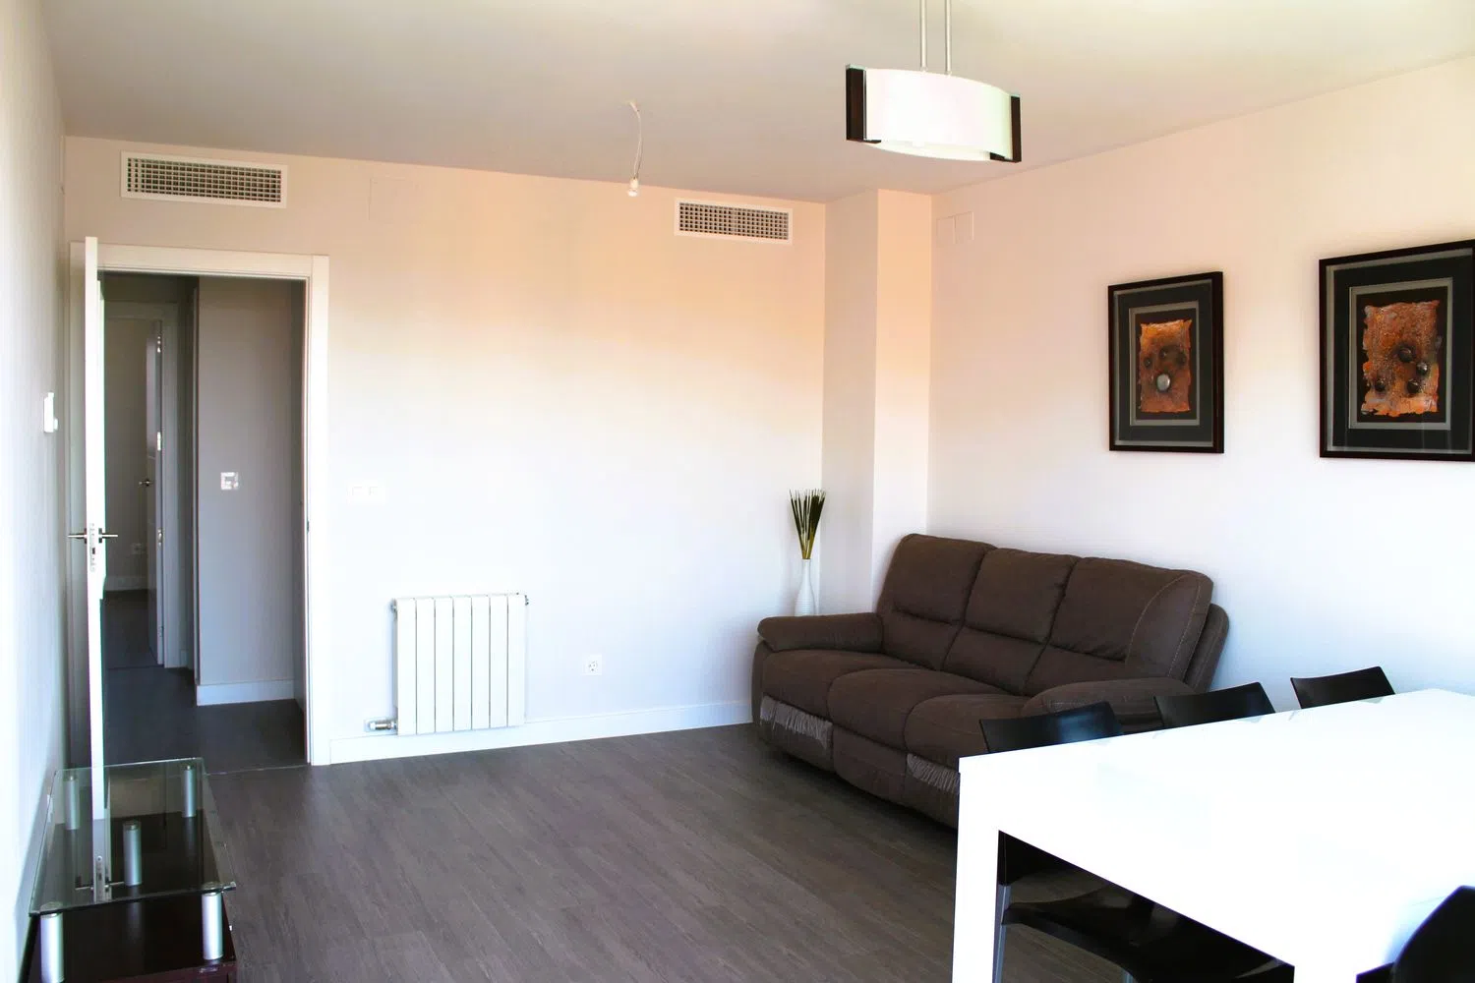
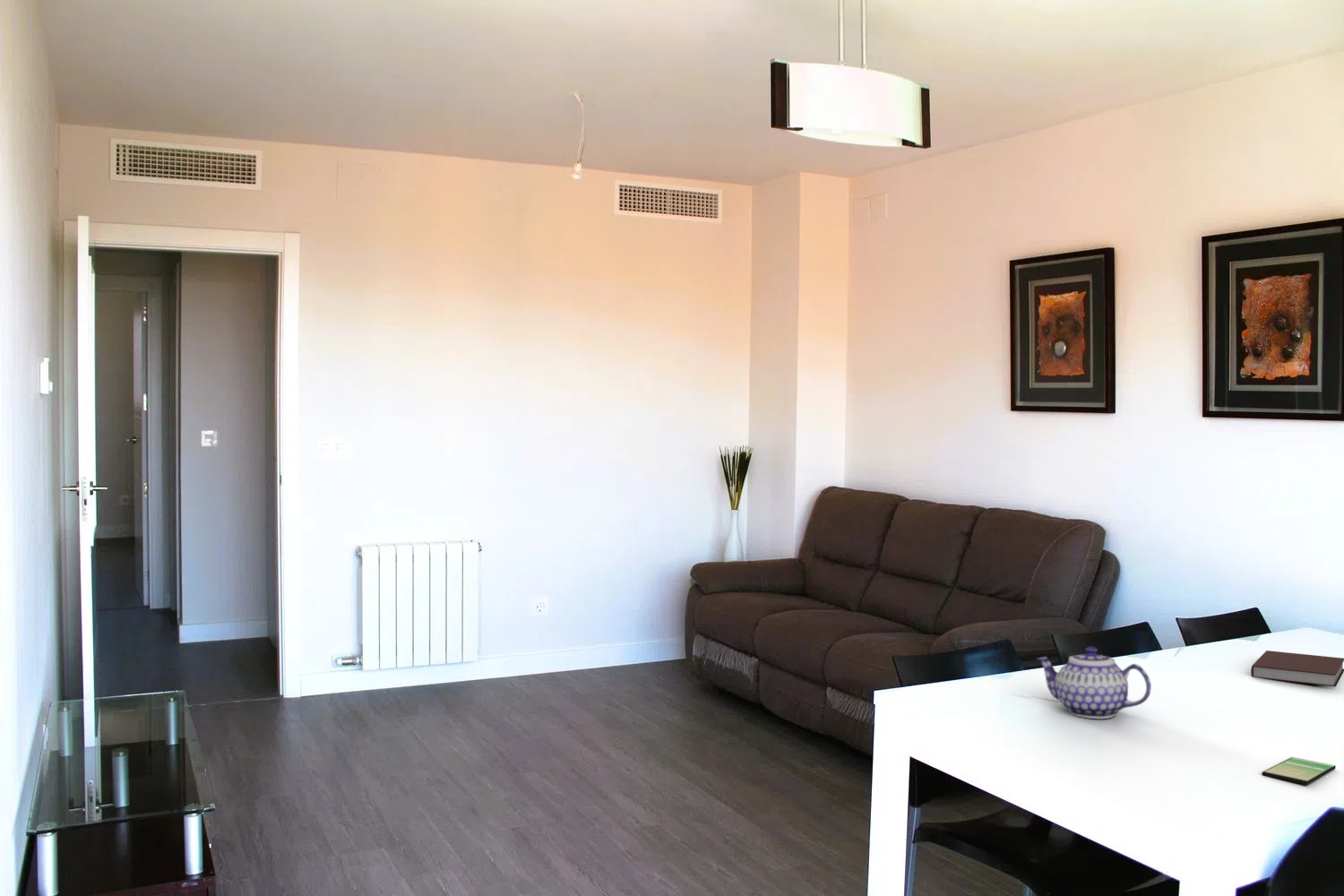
+ teapot (1091, 680)
+ smartphone (1304, 770)
+ notebook (1298, 668)
